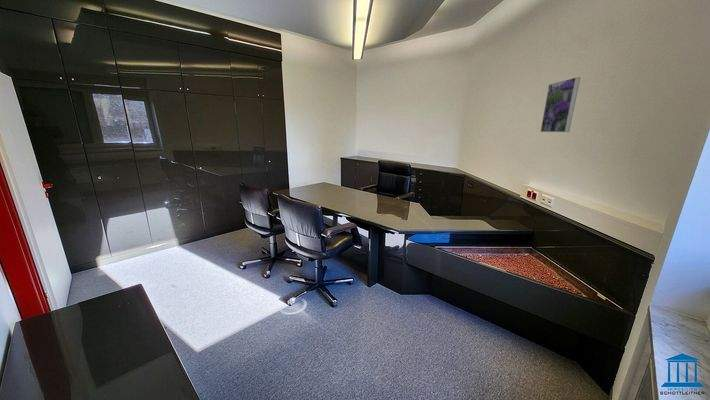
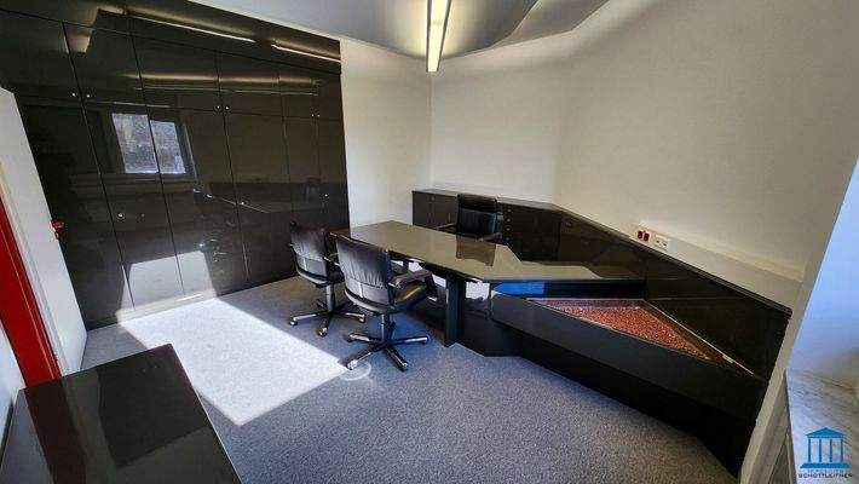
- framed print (558, 107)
